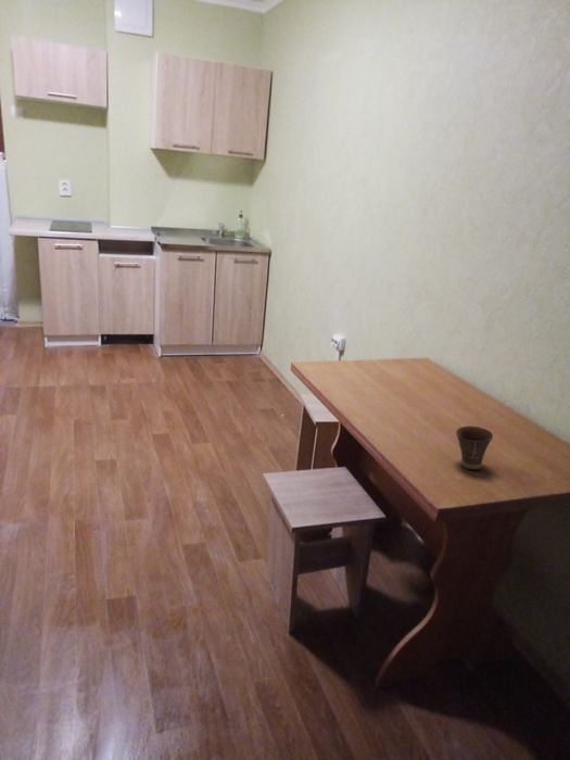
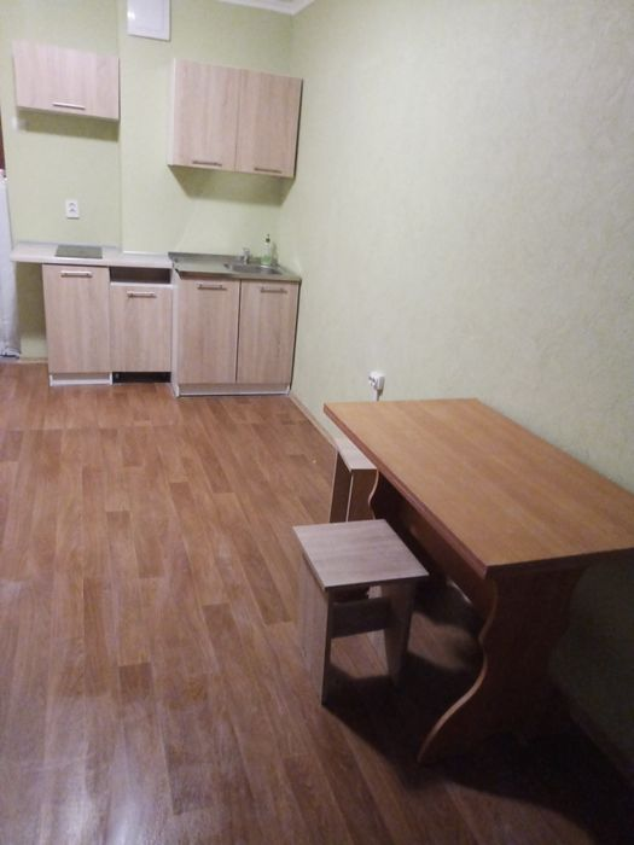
- cup (470, 448)
